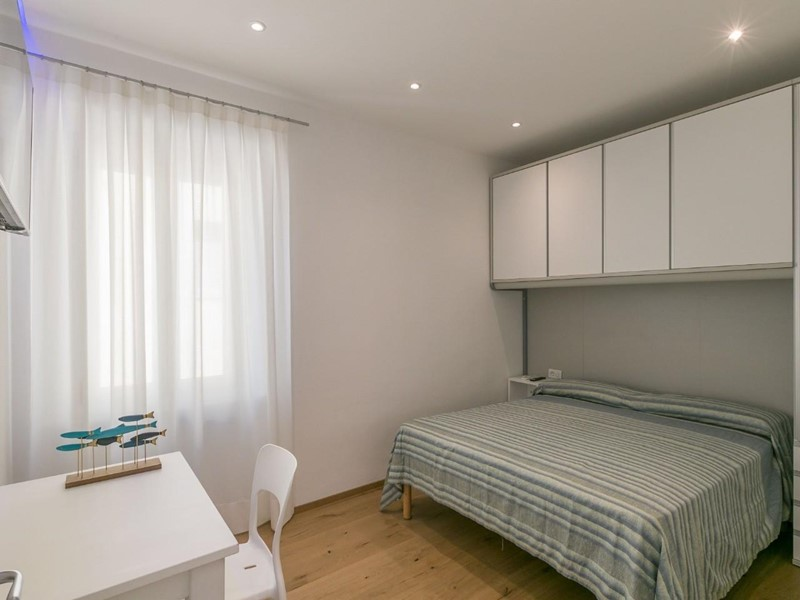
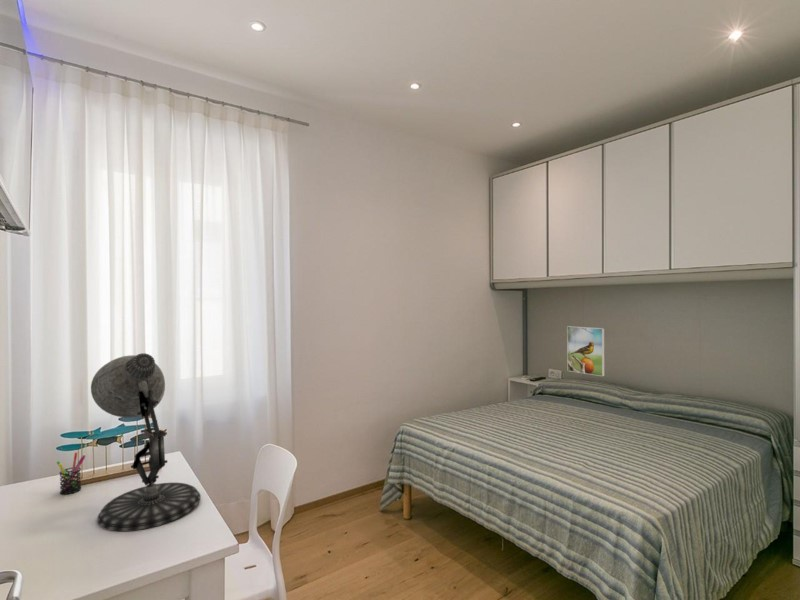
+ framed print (585, 350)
+ pen holder (69, 472)
+ desk lamp (145, 428)
